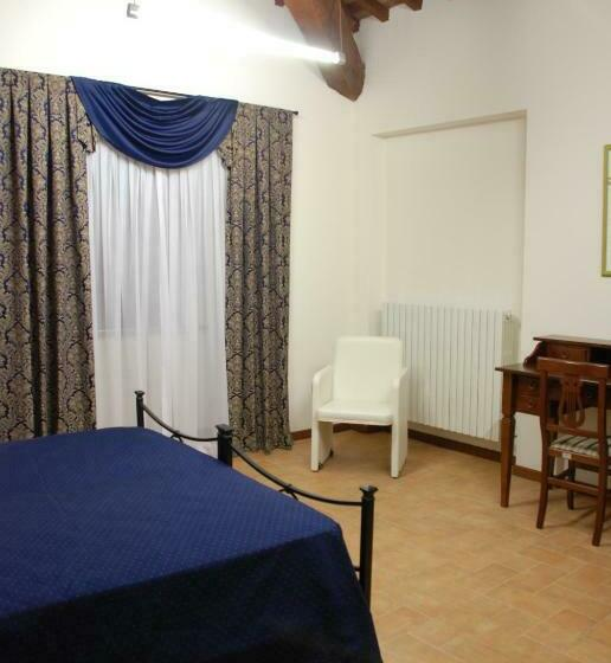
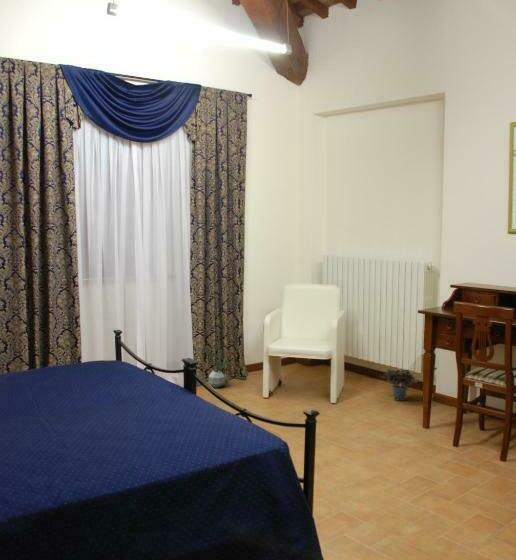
+ potted plant (400, 384)
+ potted plant (219, 367)
